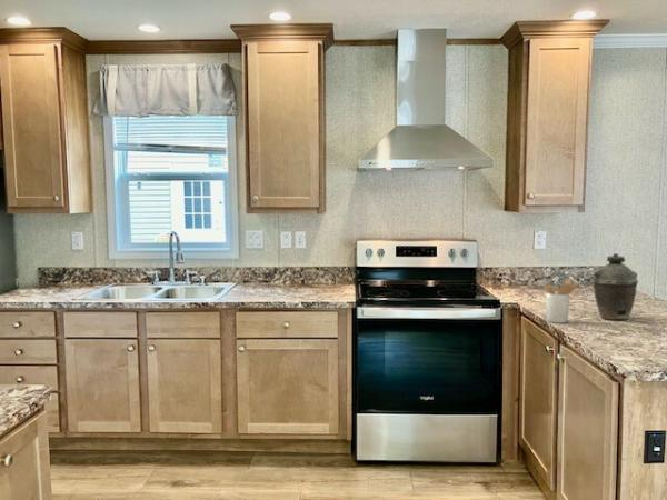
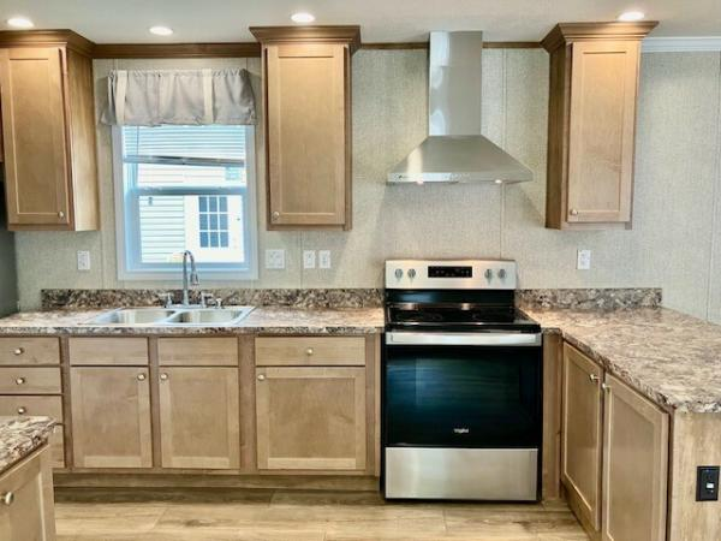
- utensil holder (560, 301)
- kettle (615, 286)
